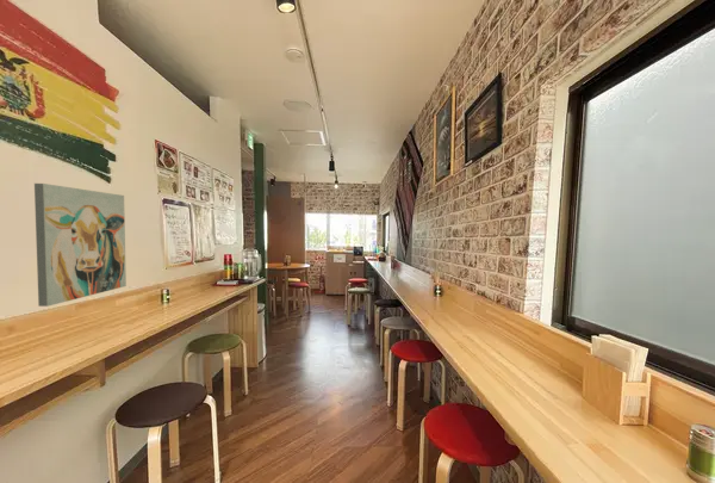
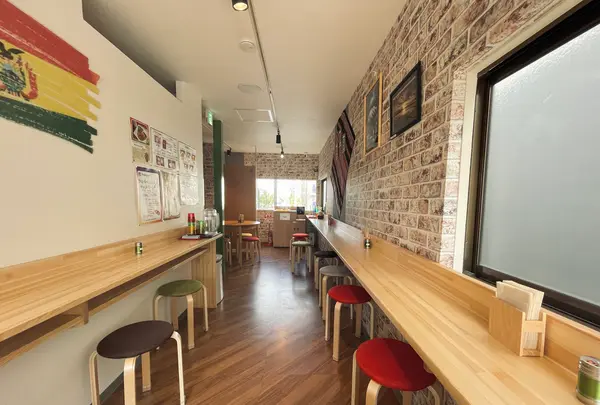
- wall art (87, 242)
